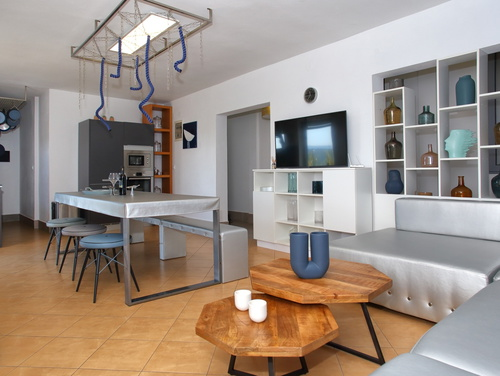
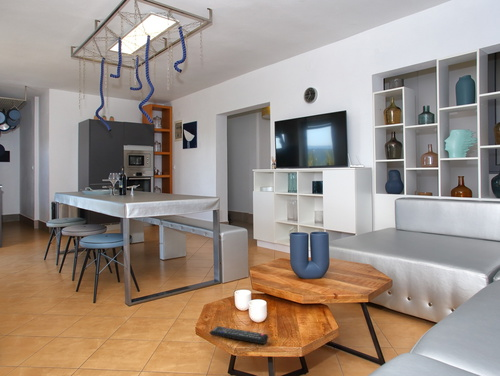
+ remote control (238, 335)
